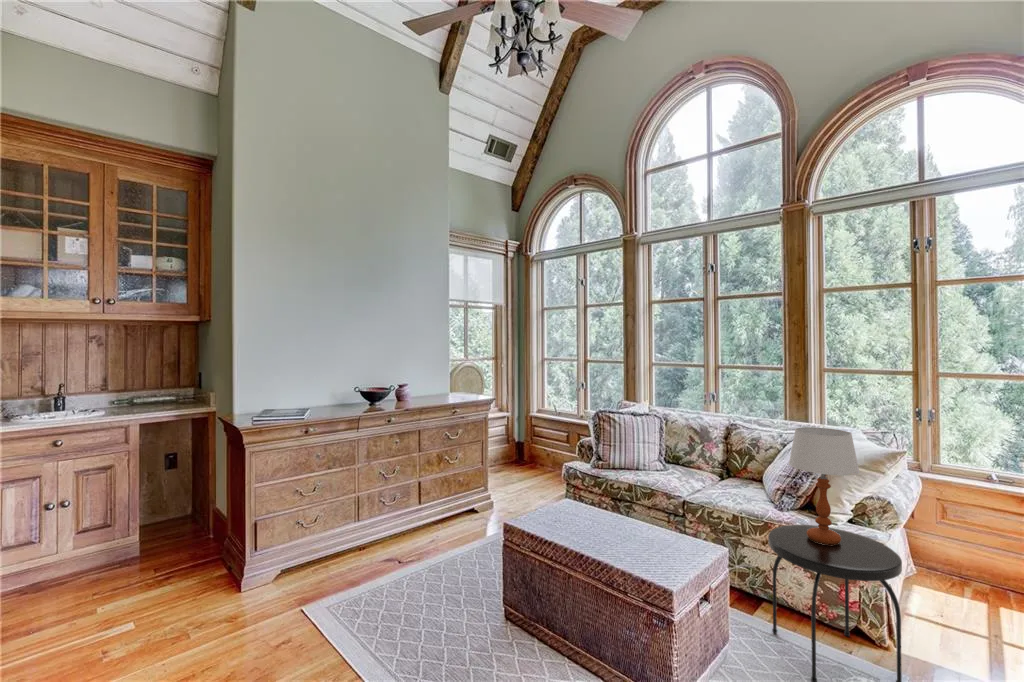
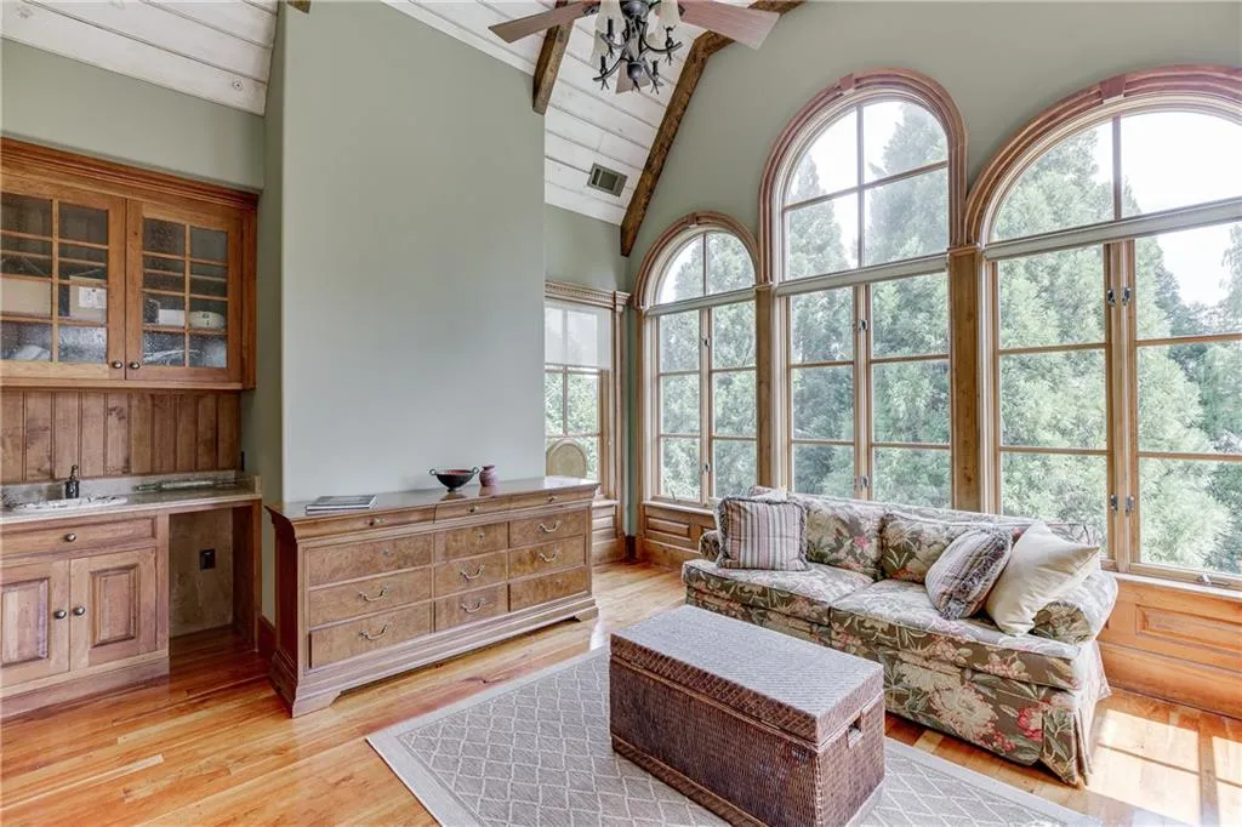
- side table (845, 600)
- table lamp (823, 485)
